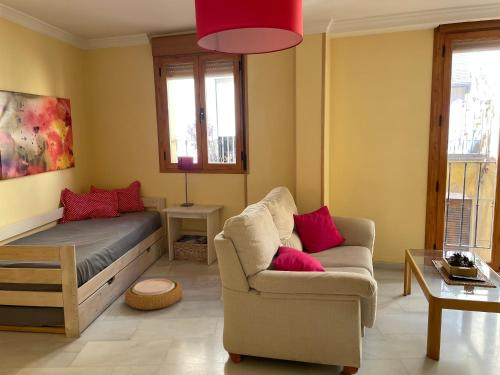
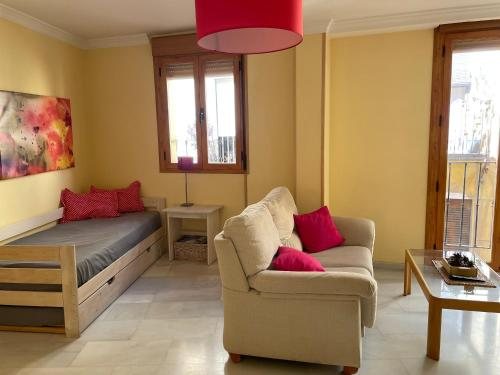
- woven basket (154, 292)
